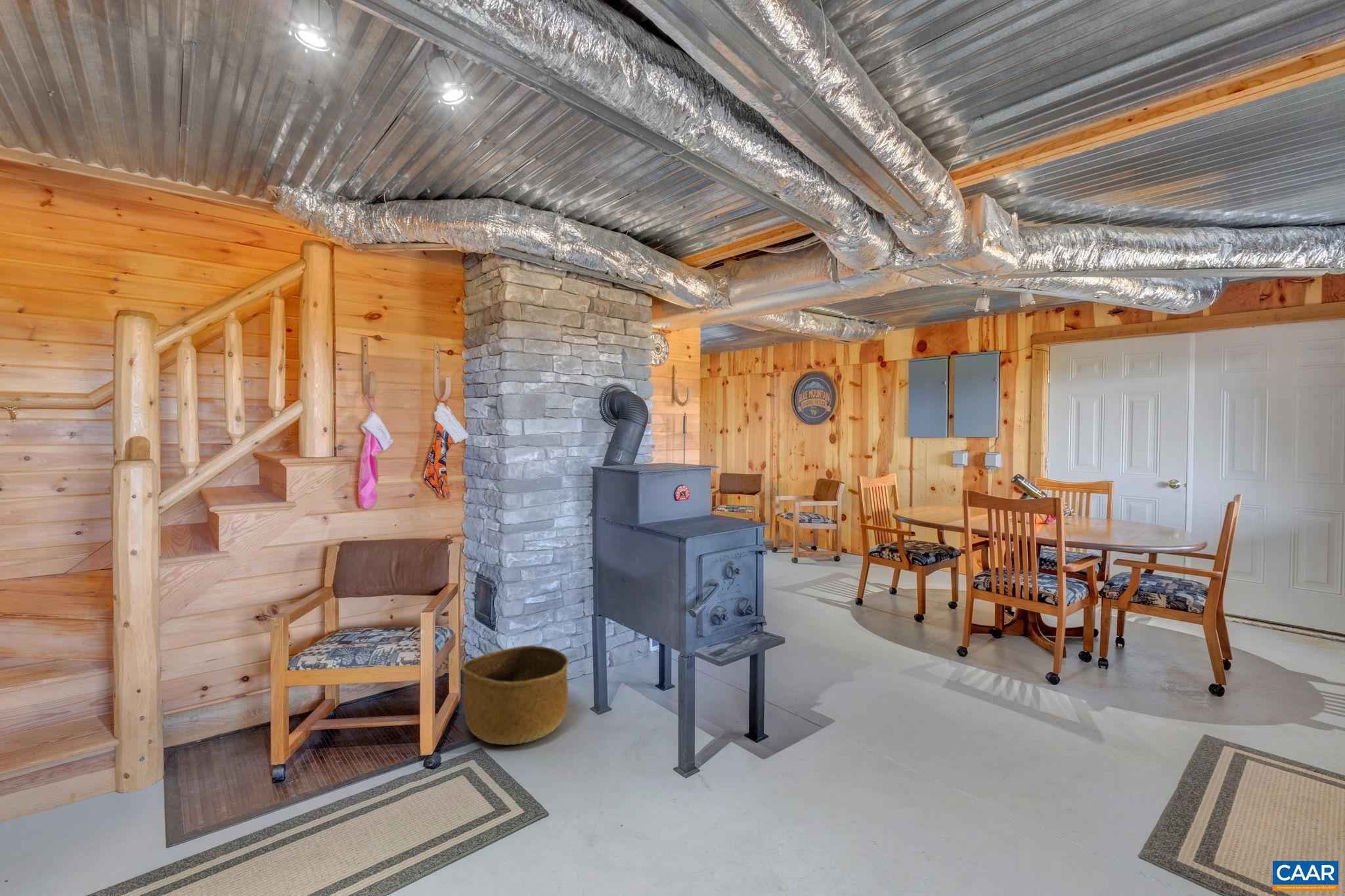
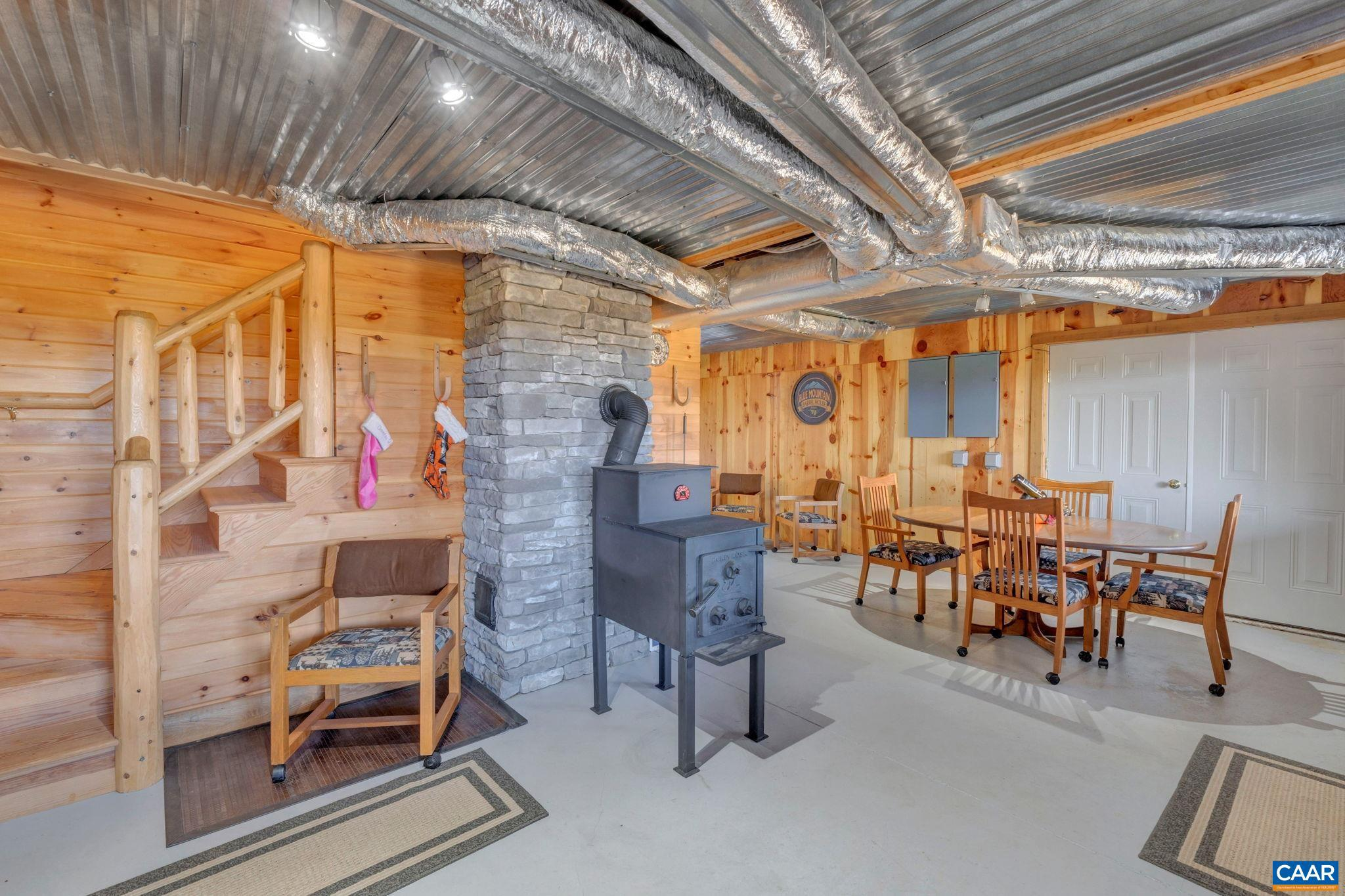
- basket (518, 693)
